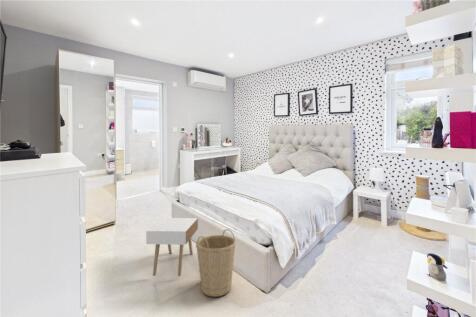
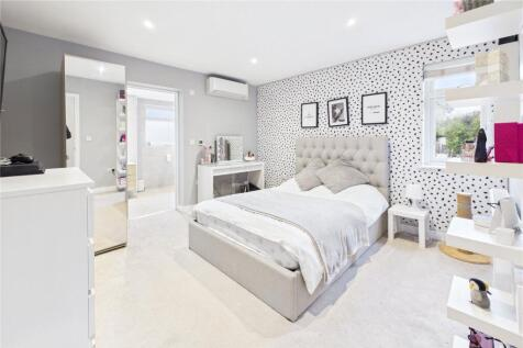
- basket (216, 260)
- nightstand (174, 244)
